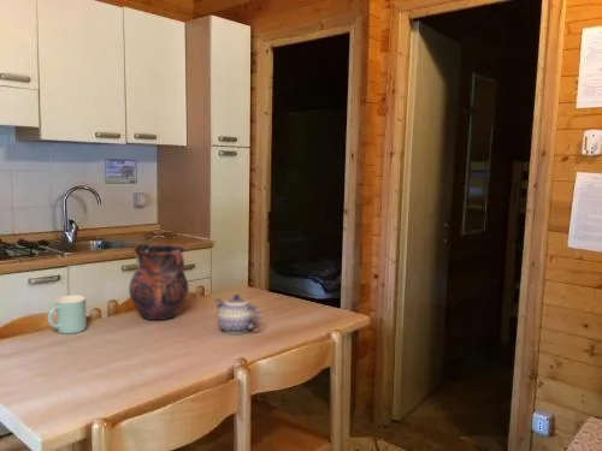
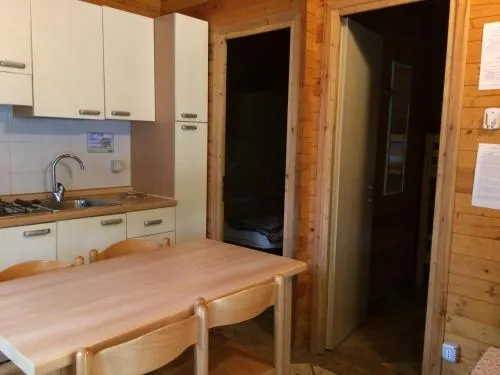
- vase (159, 281)
- teapot (236, 313)
- mug (66, 315)
